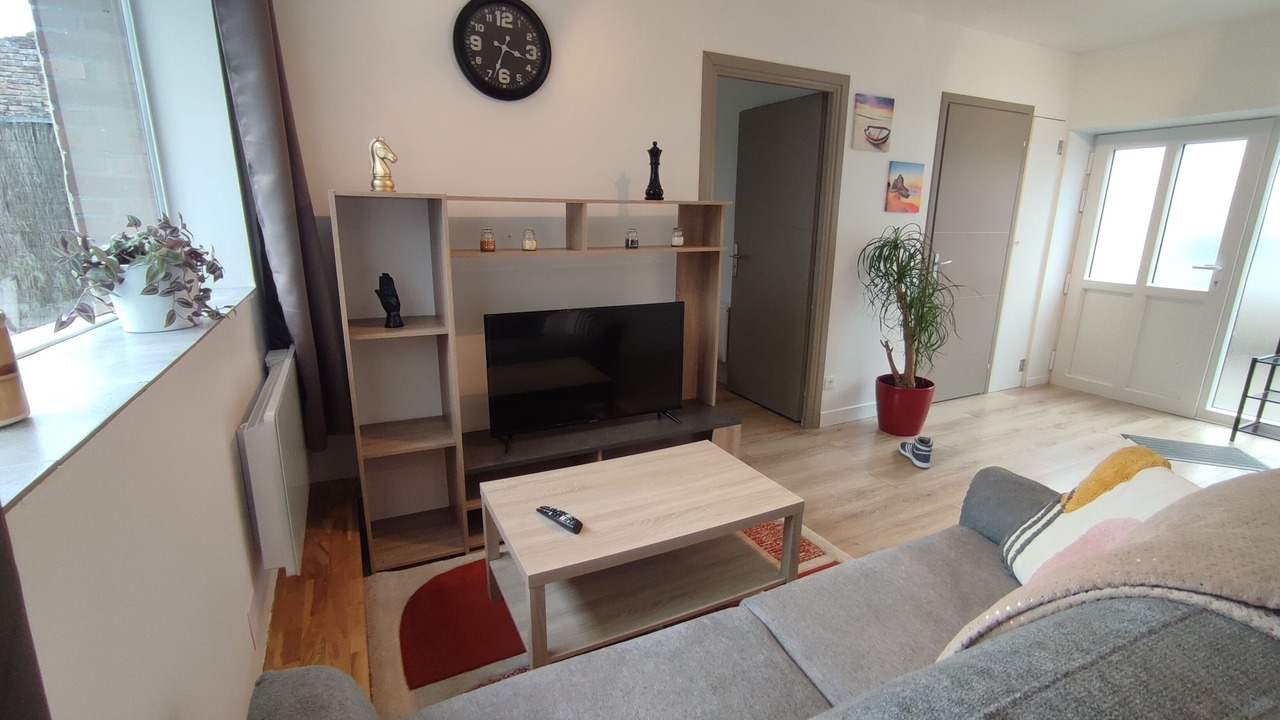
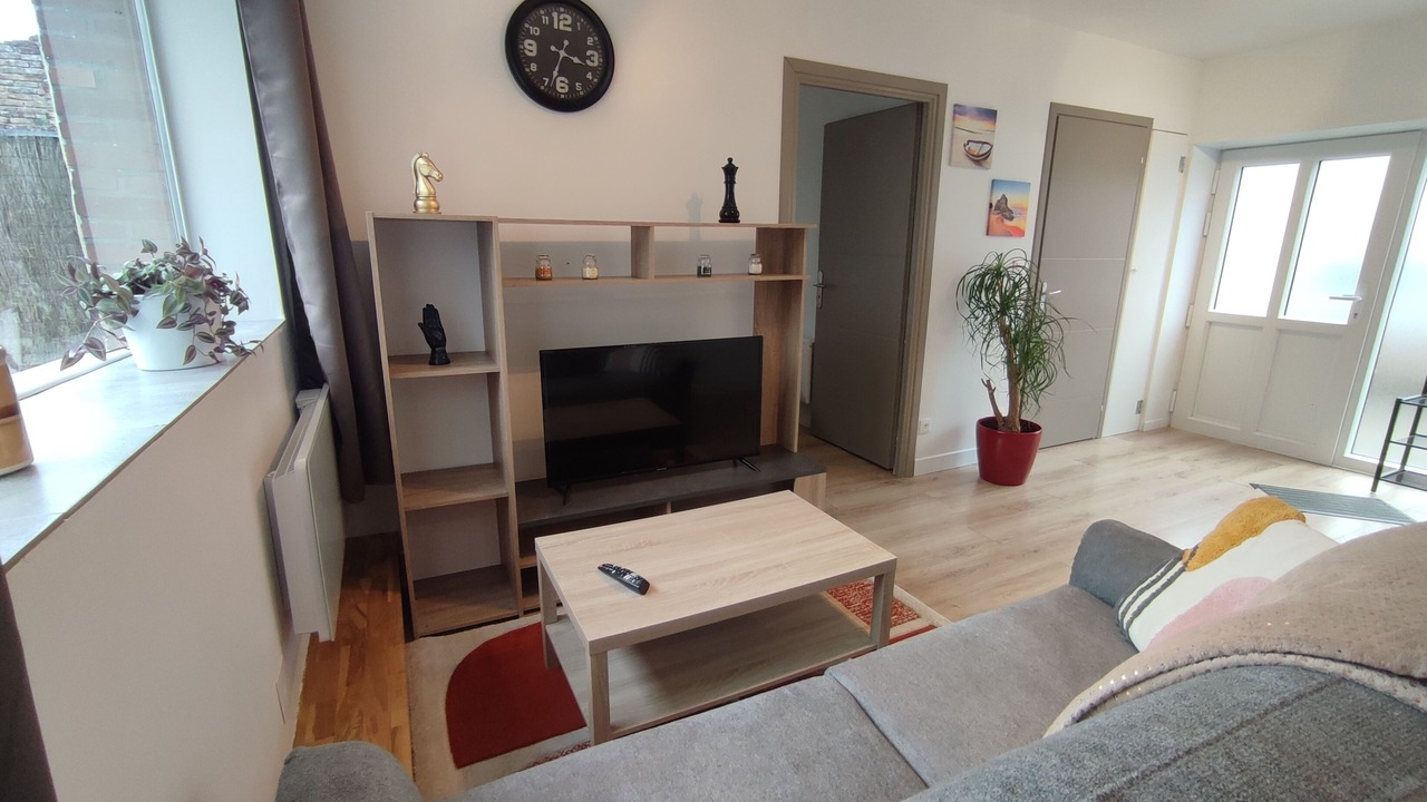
- sneaker (916, 445)
